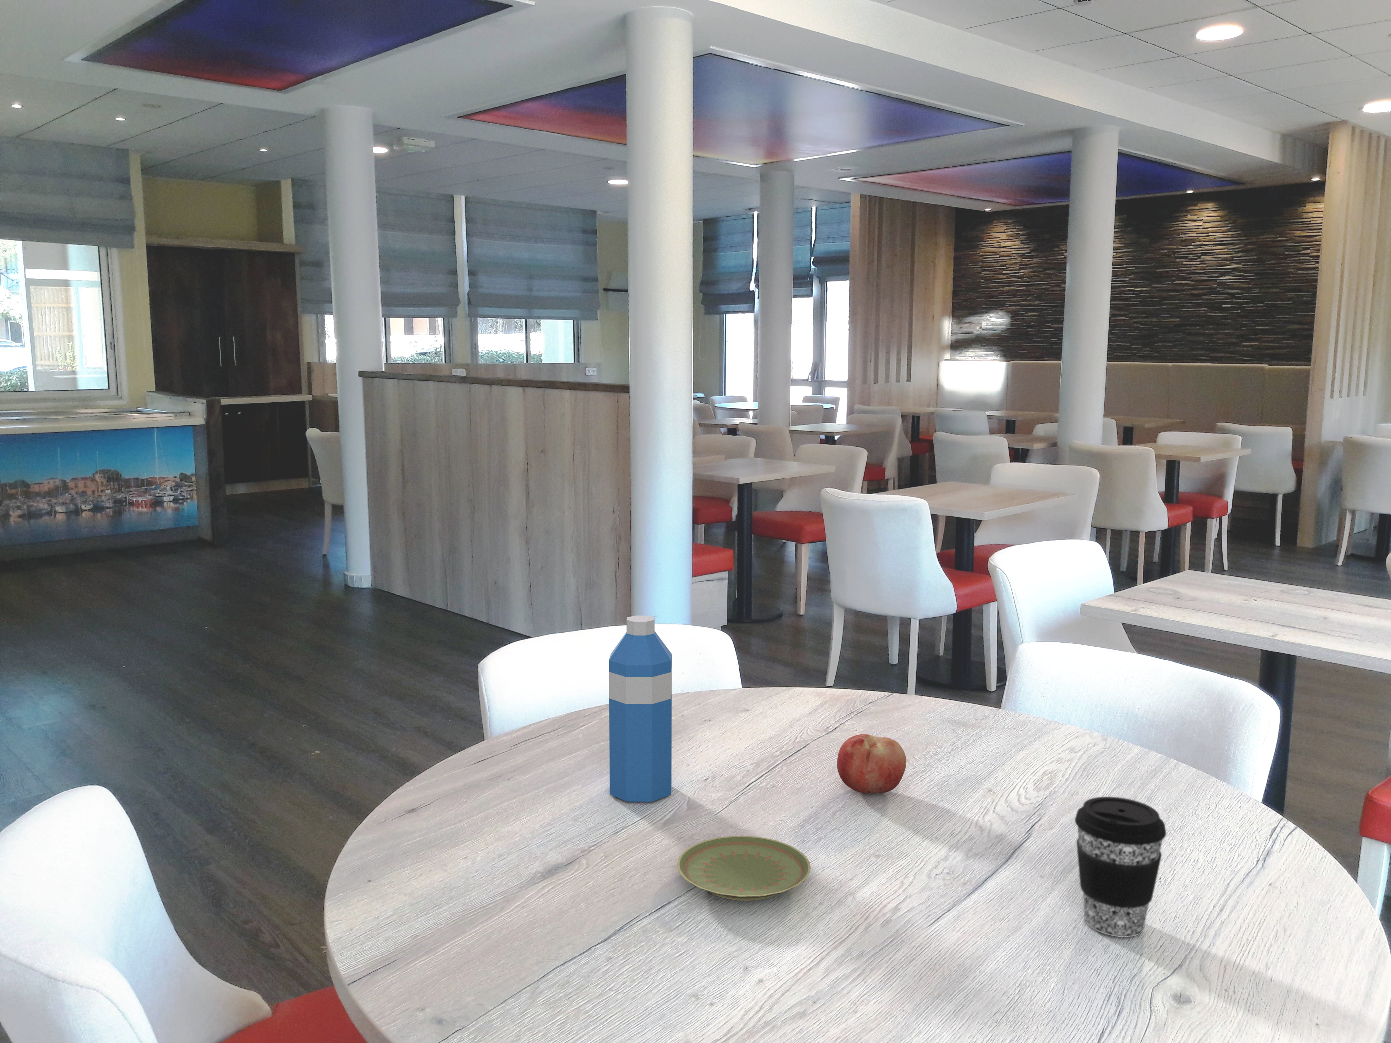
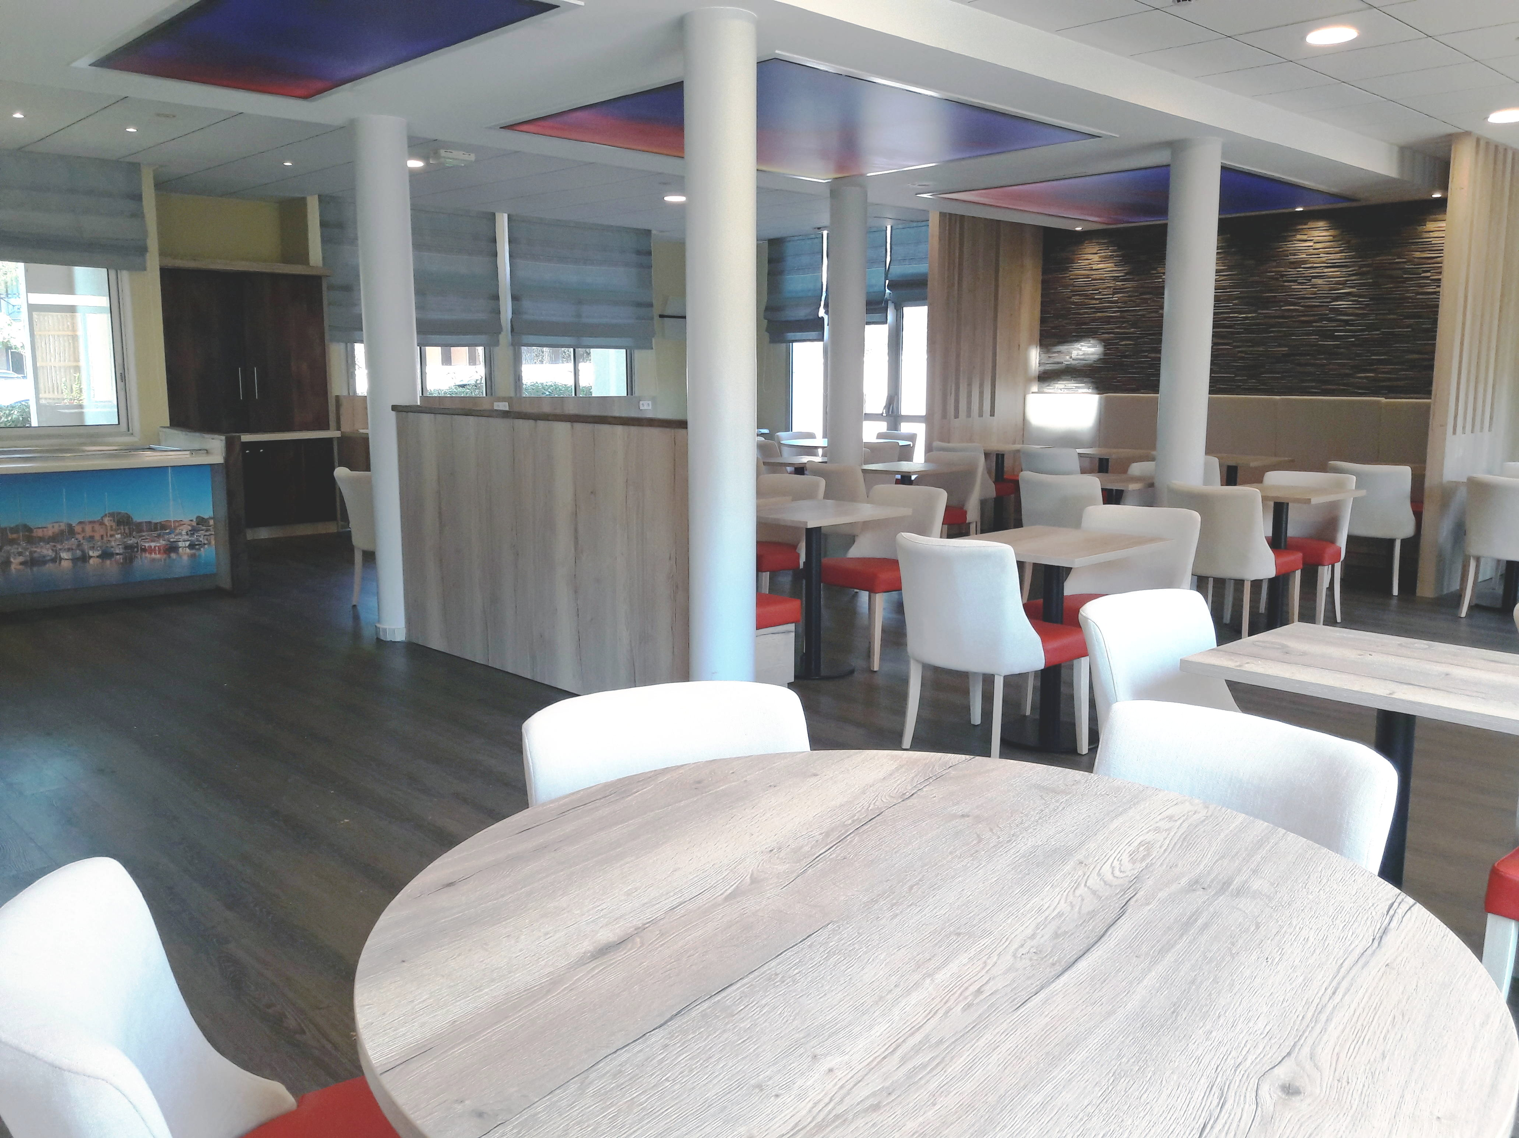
- water bottle (641, 704)
- coffee cup (1117, 867)
- fruit (871, 764)
- plate (744, 872)
